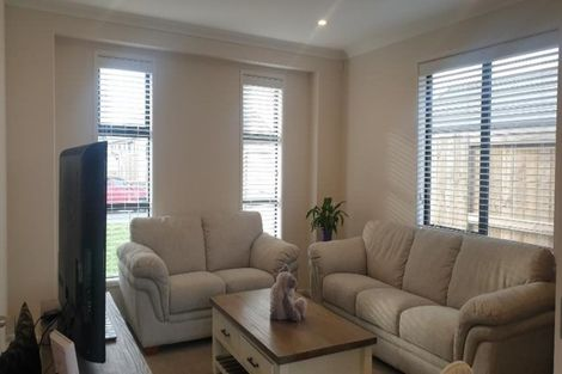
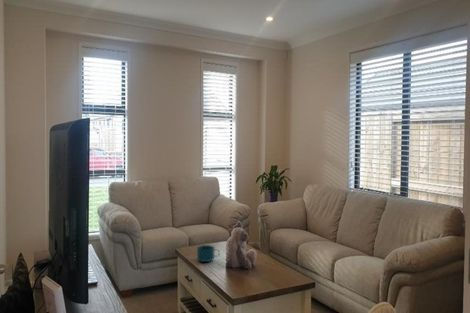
+ cup (208, 253)
